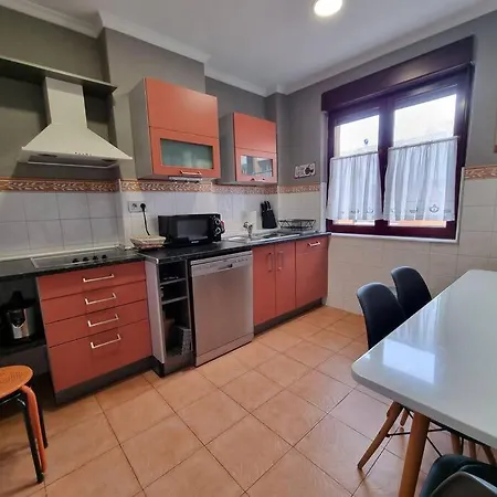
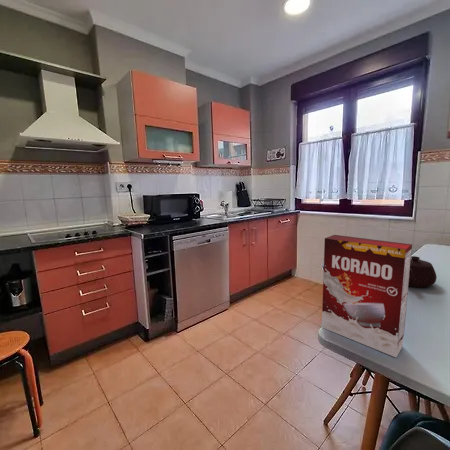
+ teapot (413, 270)
+ cereal box (362, 290)
